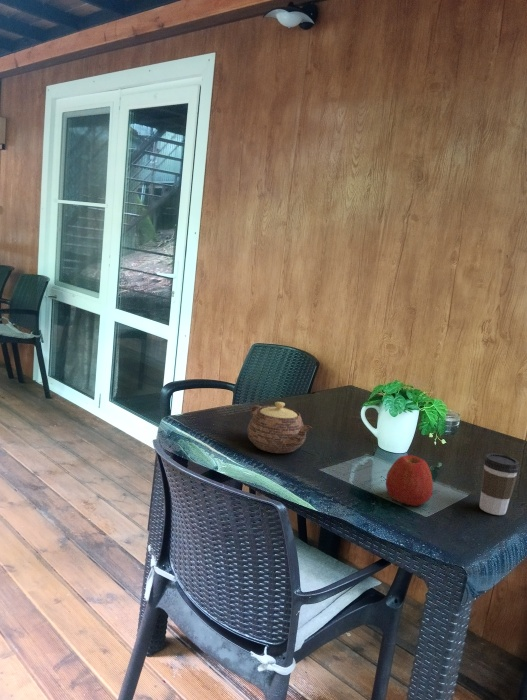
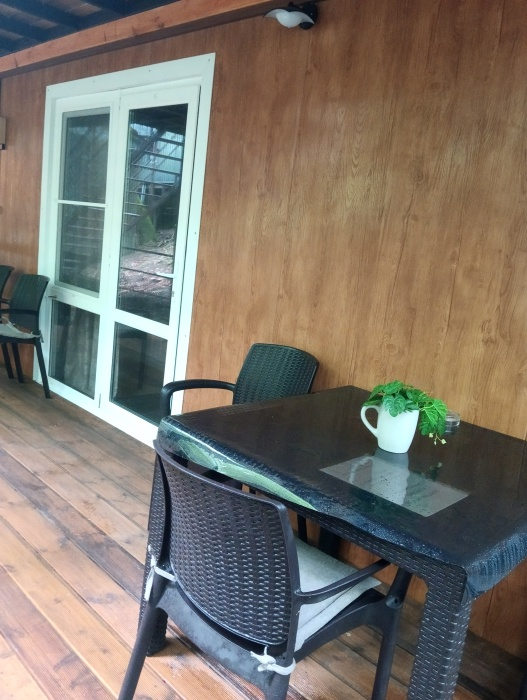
- coffee cup (497, 484)
- apple (410, 477)
- teapot (279, 425)
